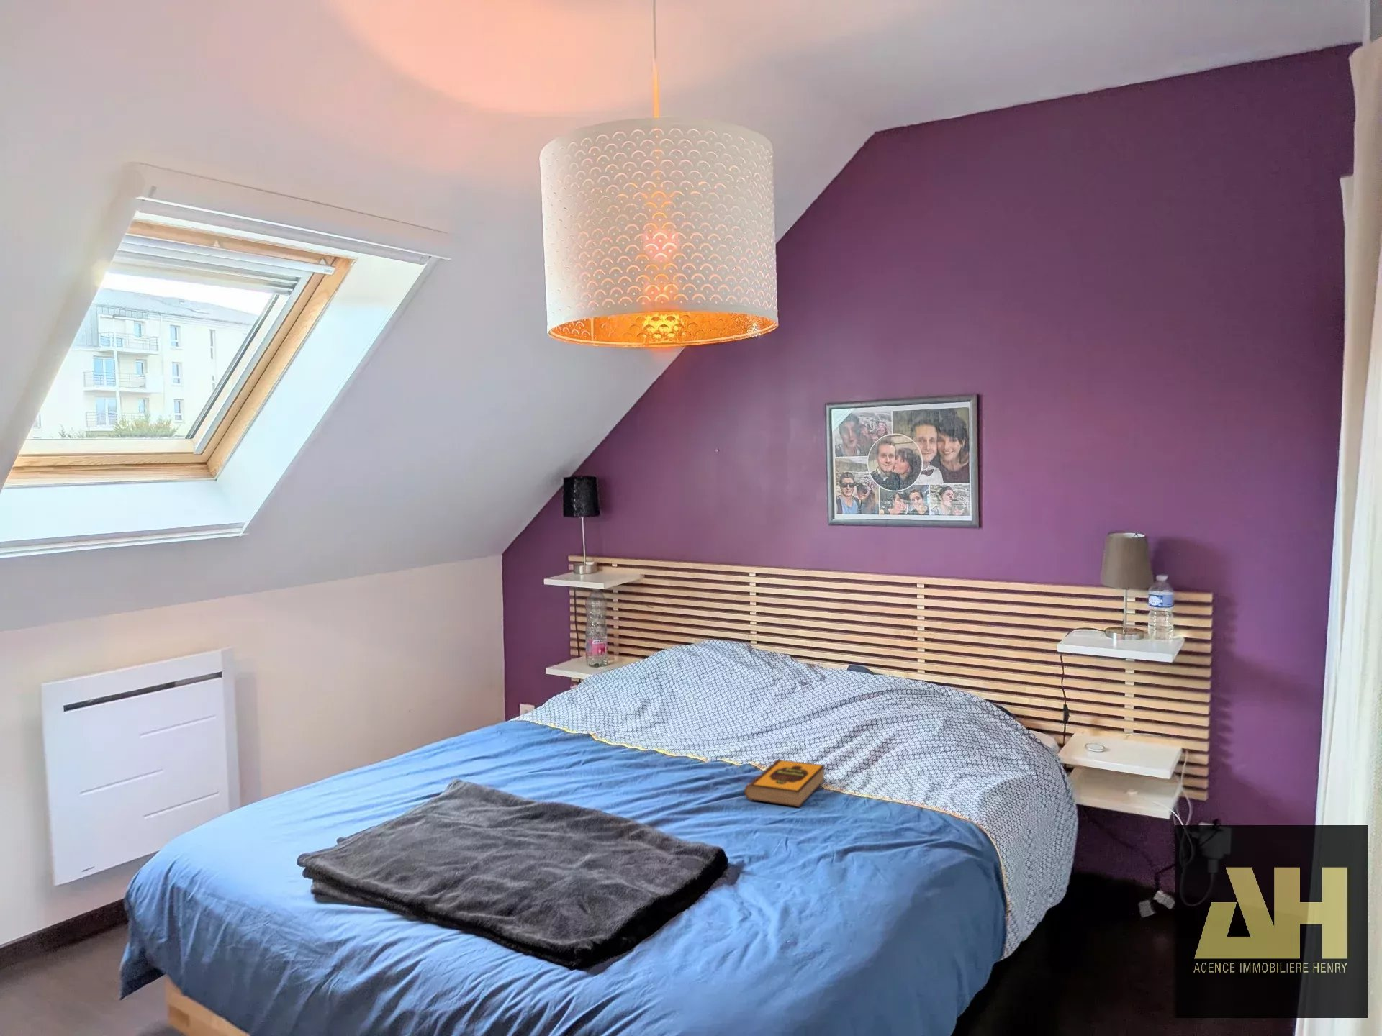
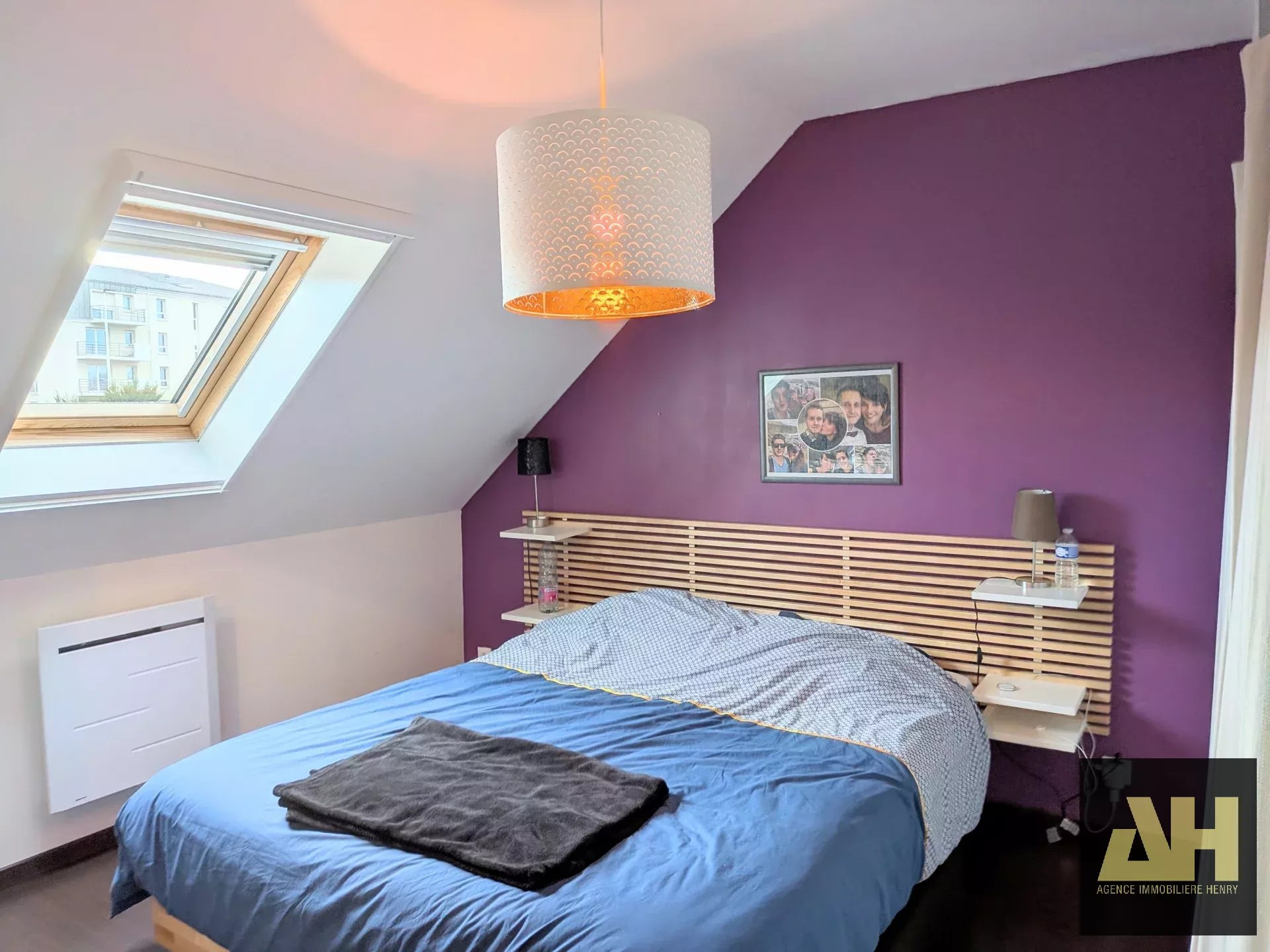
- hardback book (786, 781)
